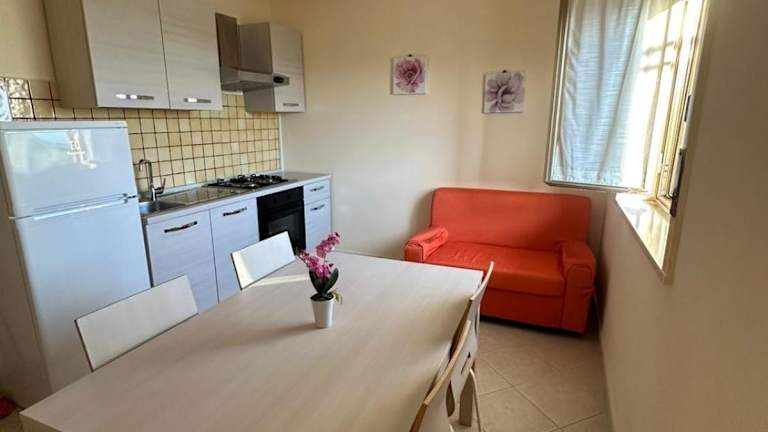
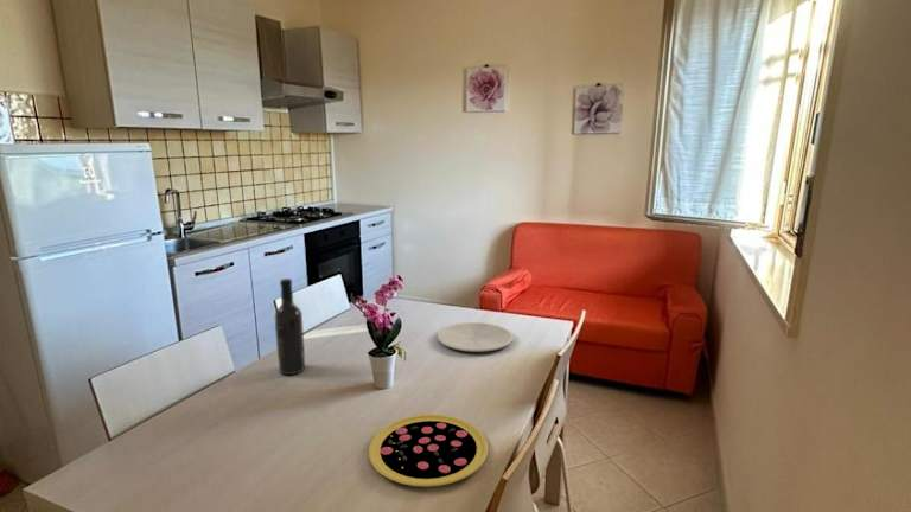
+ pizza (428, 447)
+ wine bottle (288, 325)
+ plate (474, 337)
